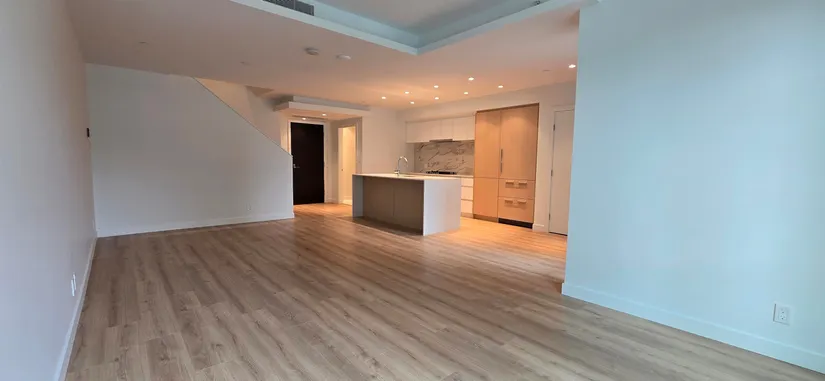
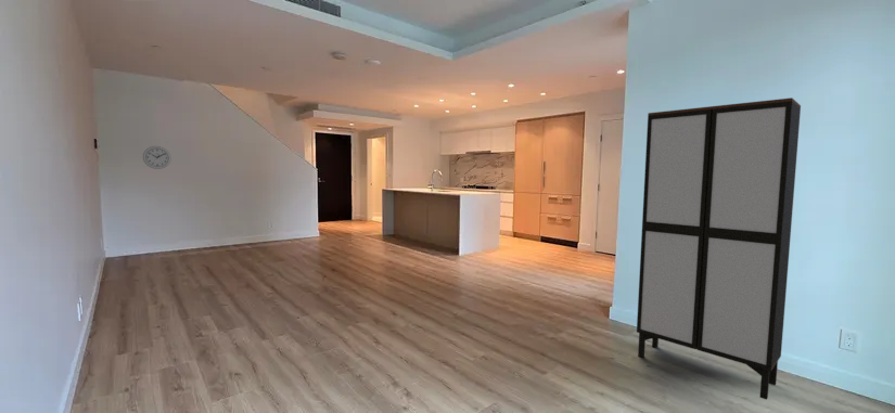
+ wall clock (156, 157)
+ cabinet (709, 242)
